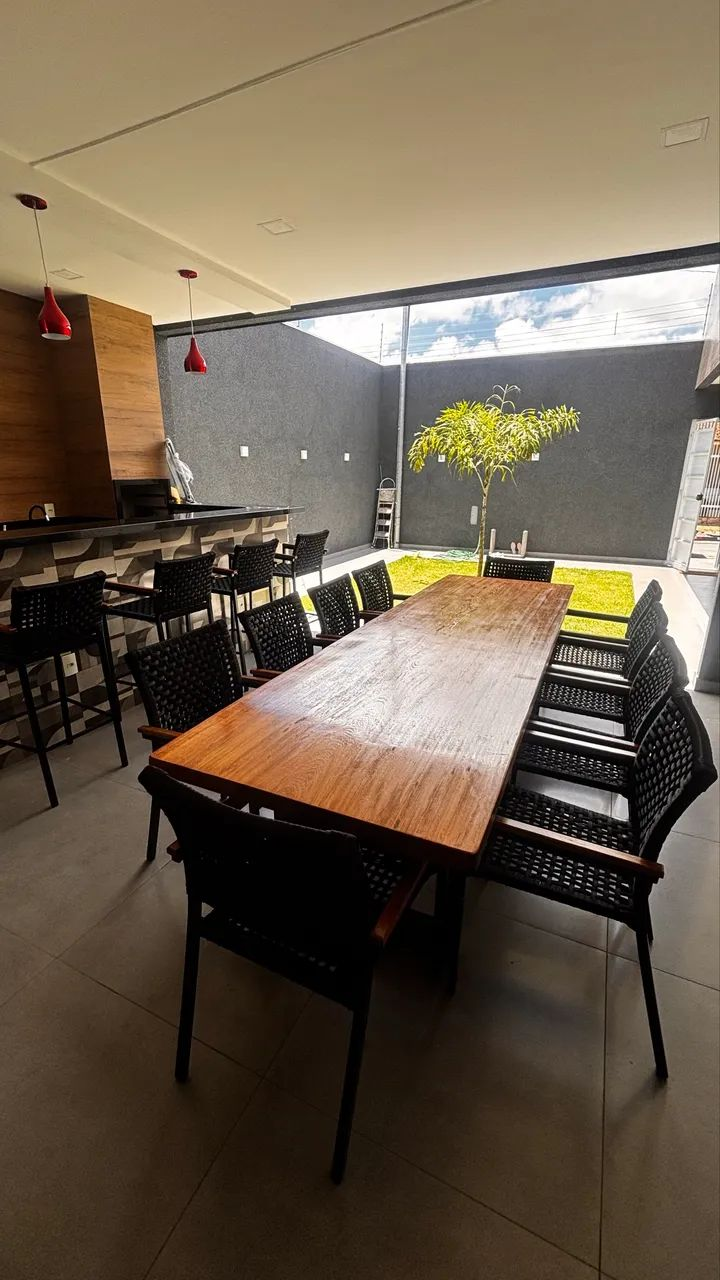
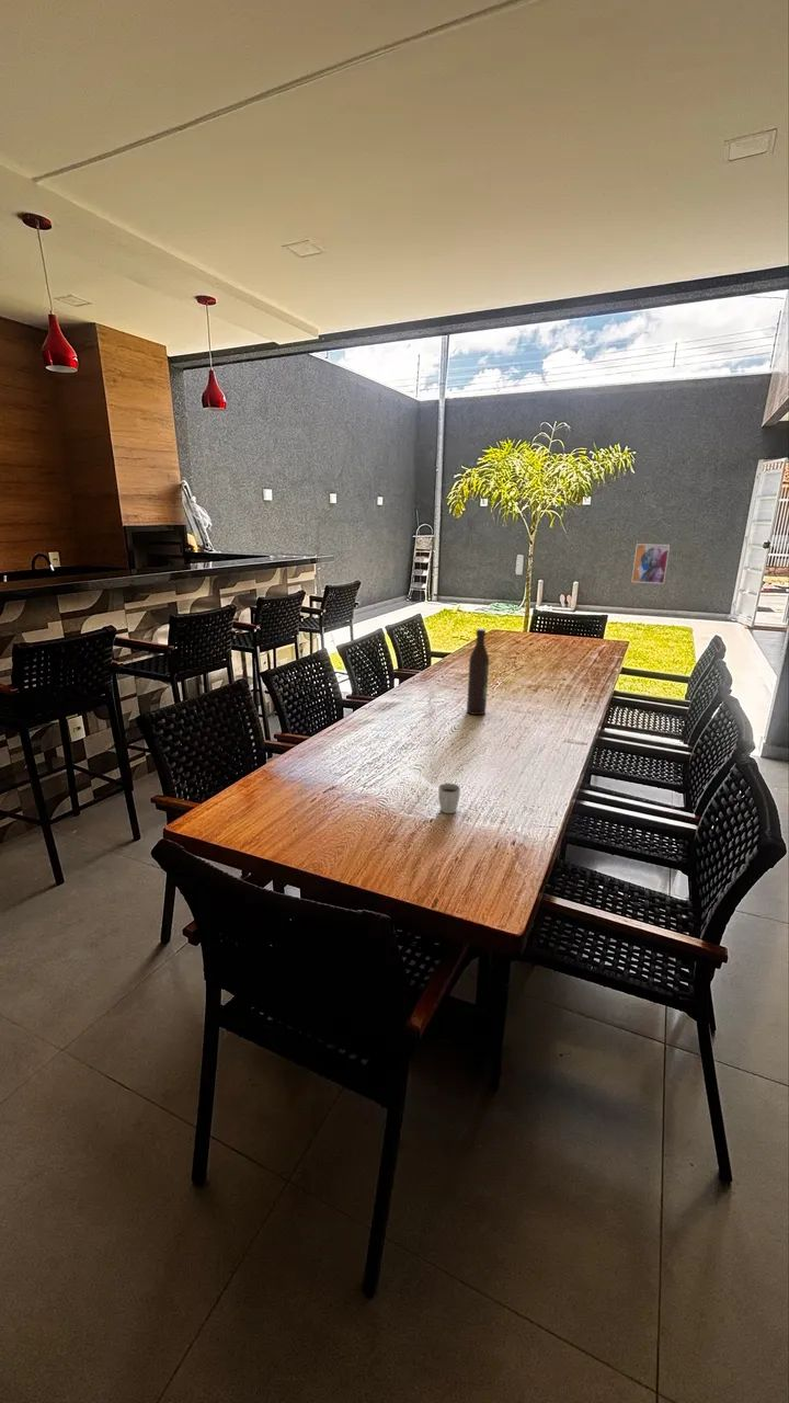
+ wine bottle (478, 671)
+ cup (448, 791)
+ wall art (650, 563)
